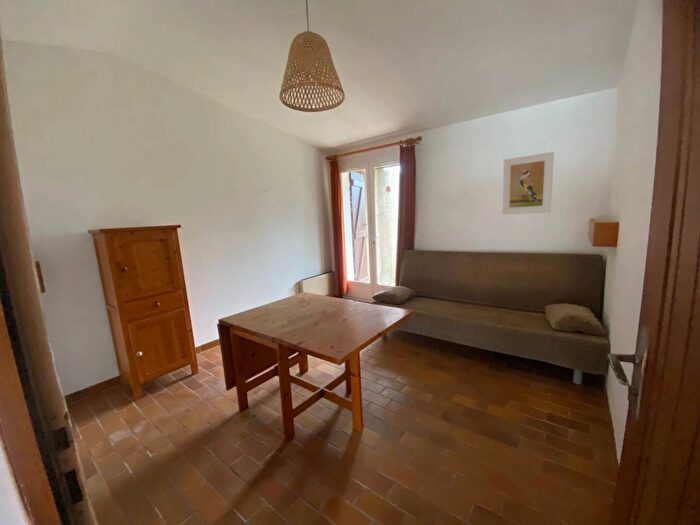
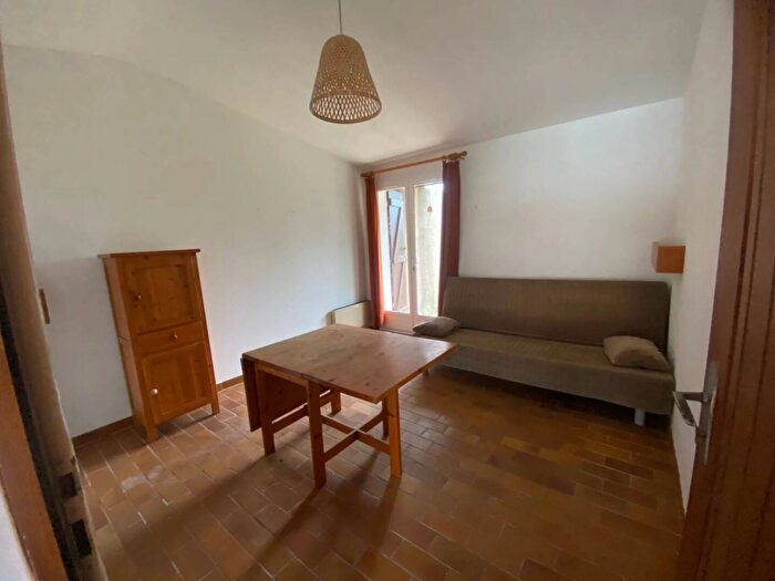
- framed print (526, 185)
